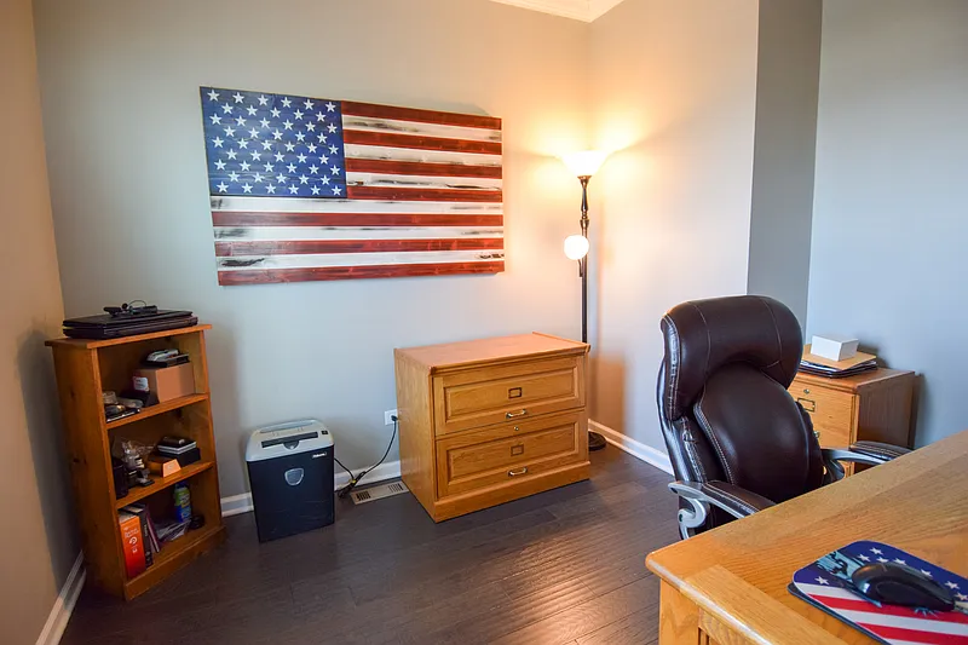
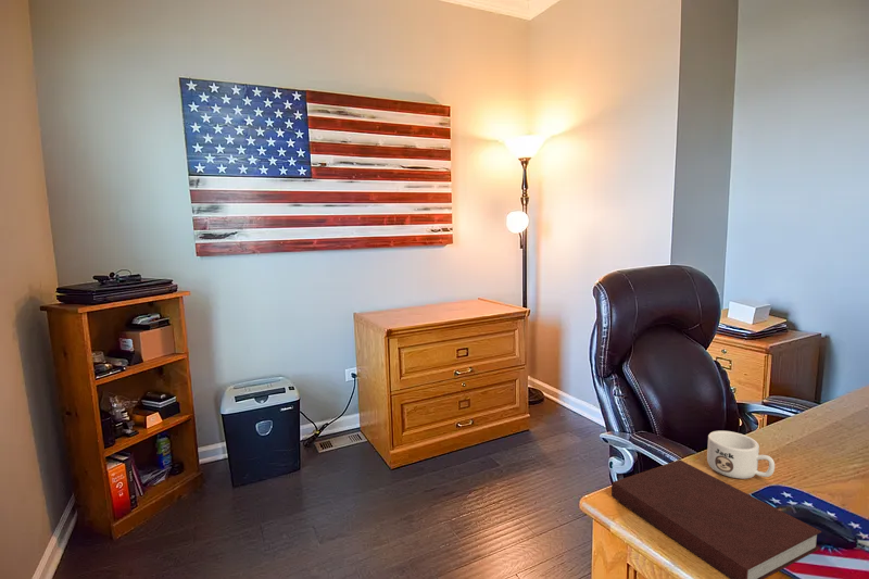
+ mug (740, 457)
+ notebook (706, 512)
